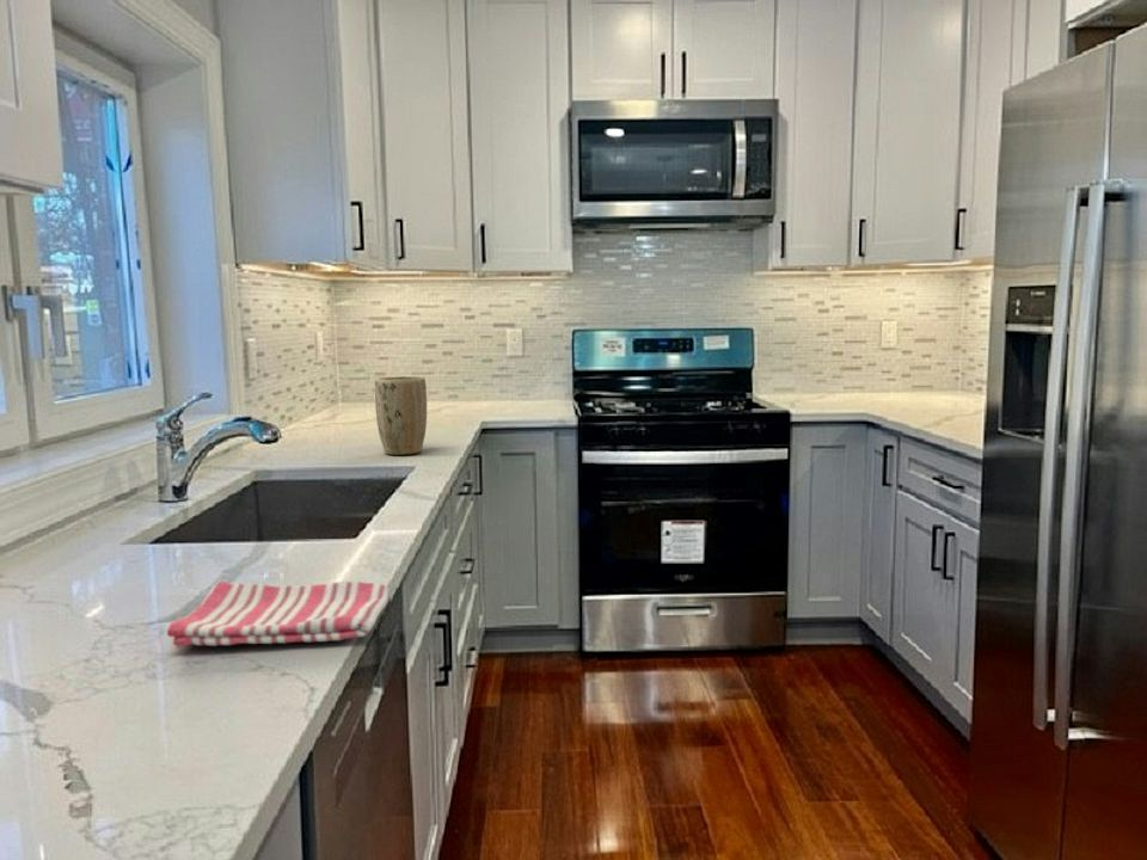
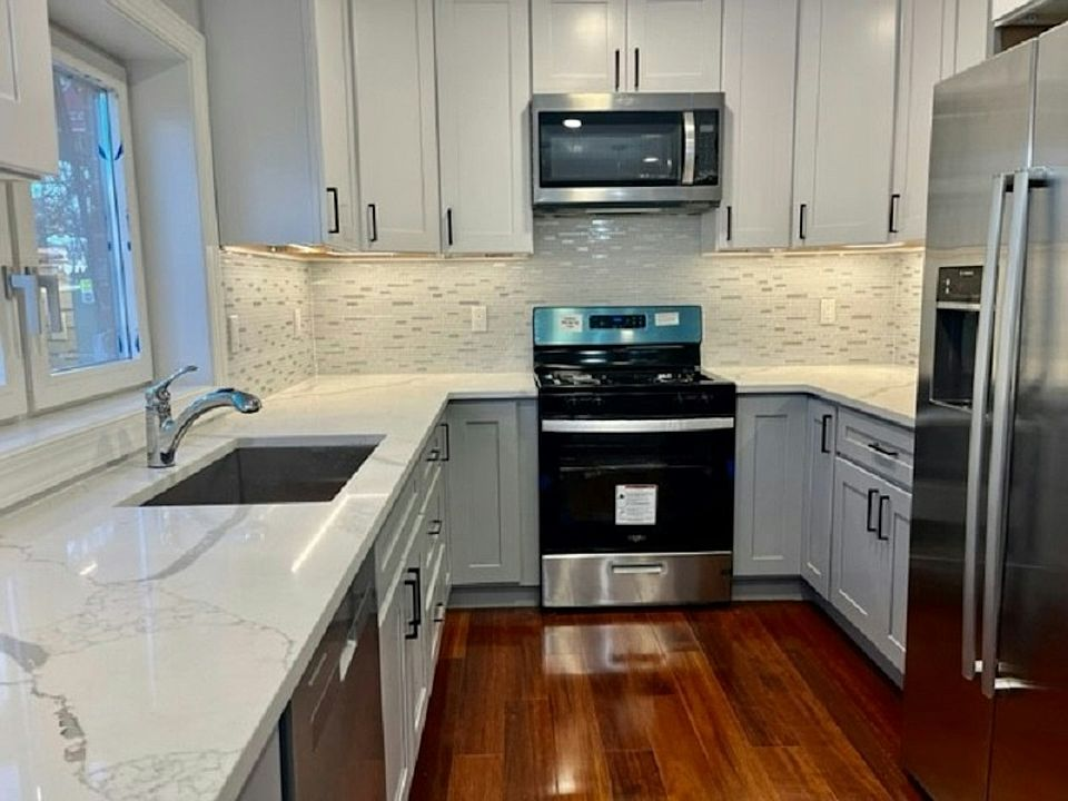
- dish towel (287, 608)
- plant pot (401, 414)
